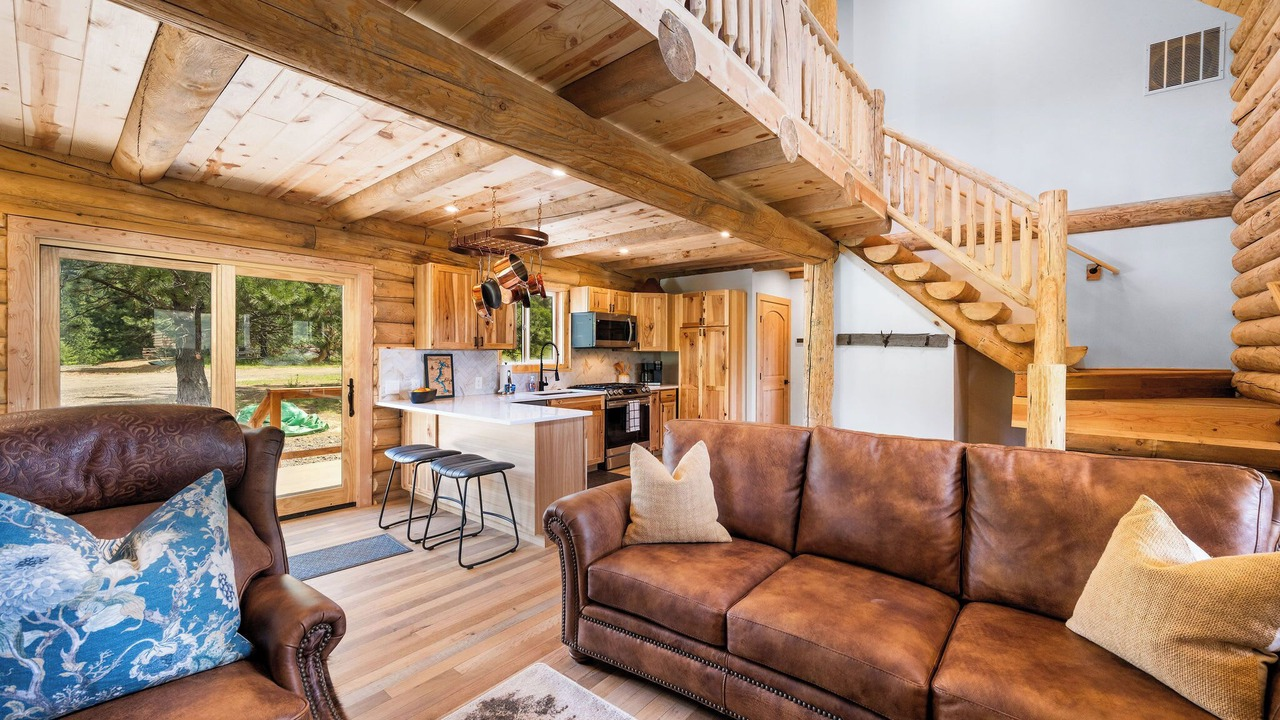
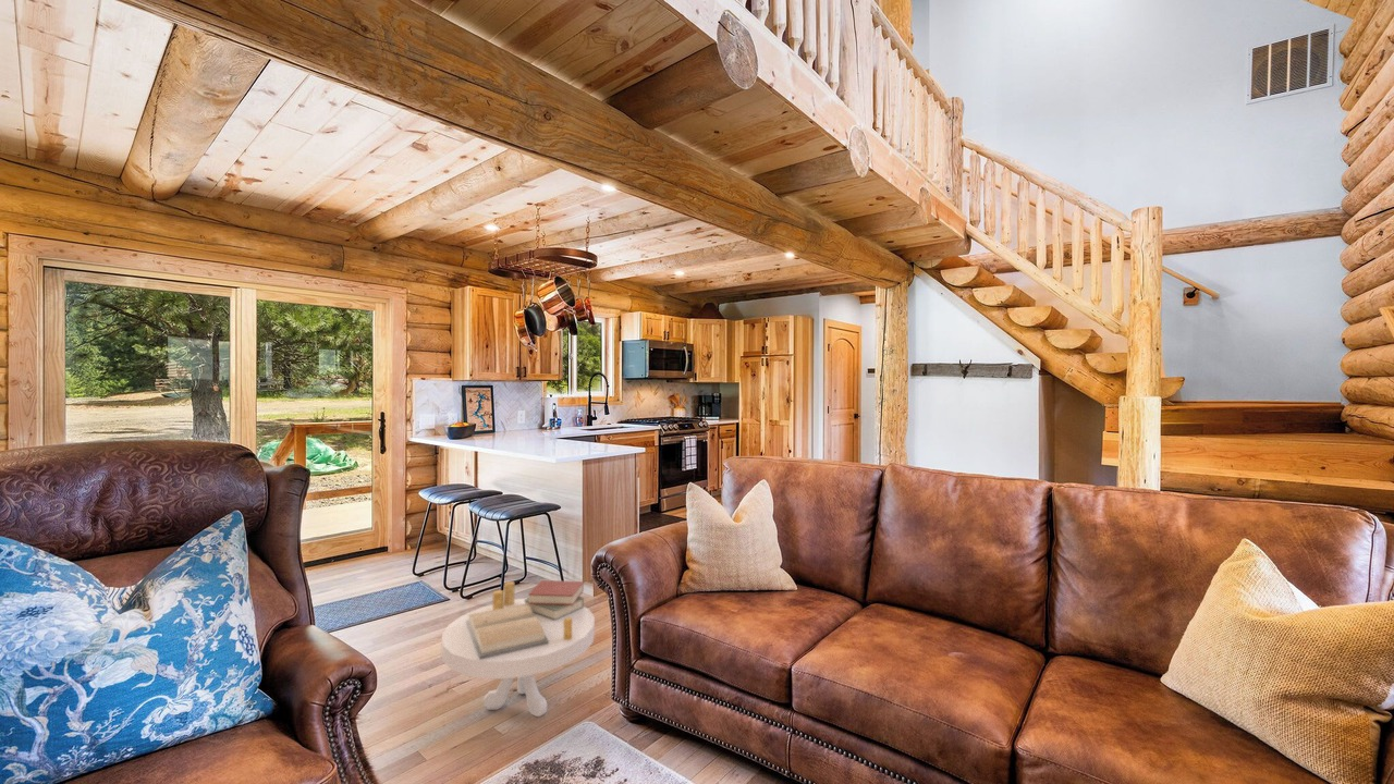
+ side table (522, 652)
